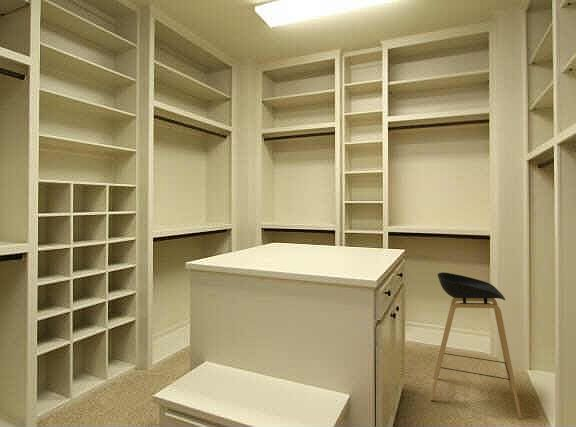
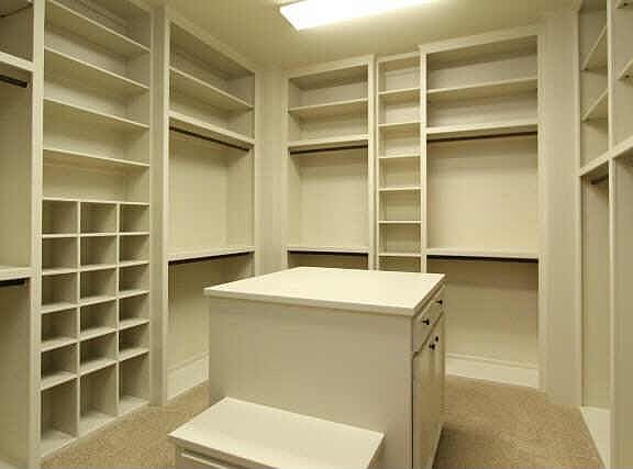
- stool (466, 356)
